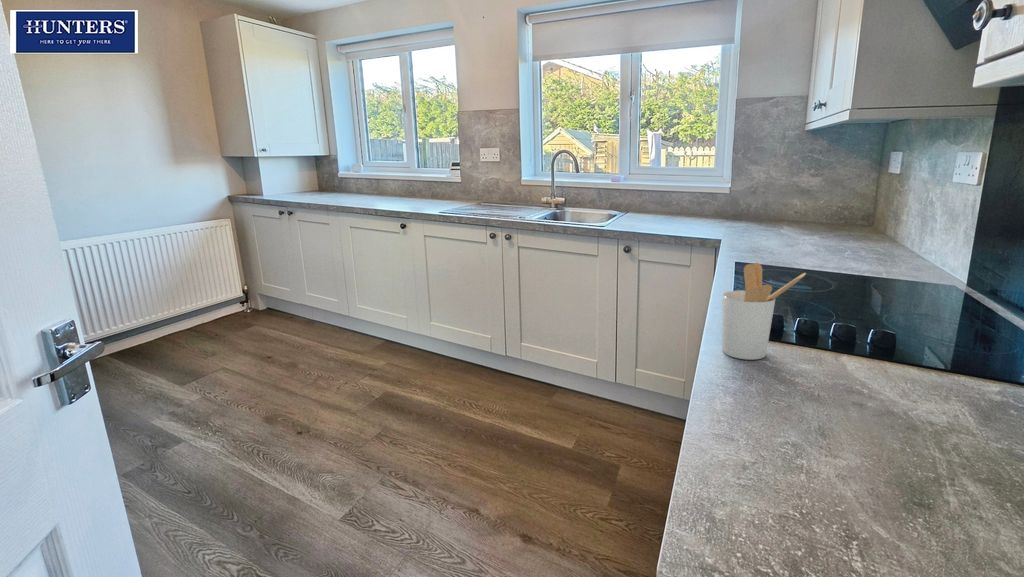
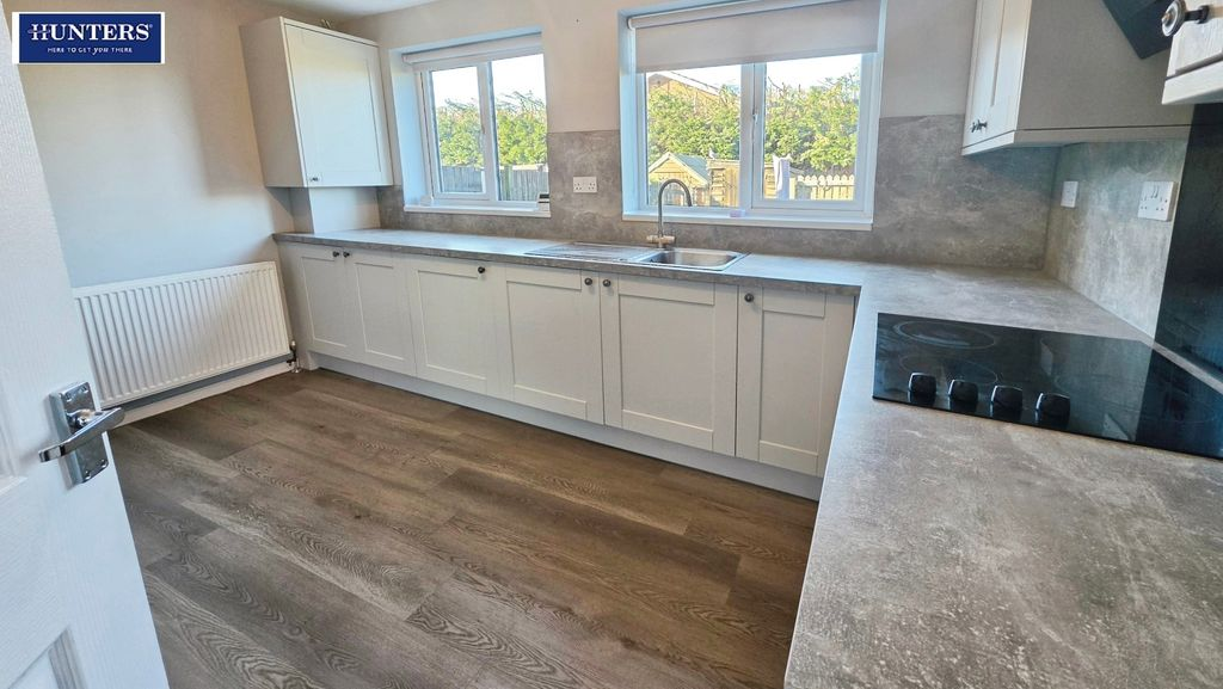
- utensil holder (761, 312)
